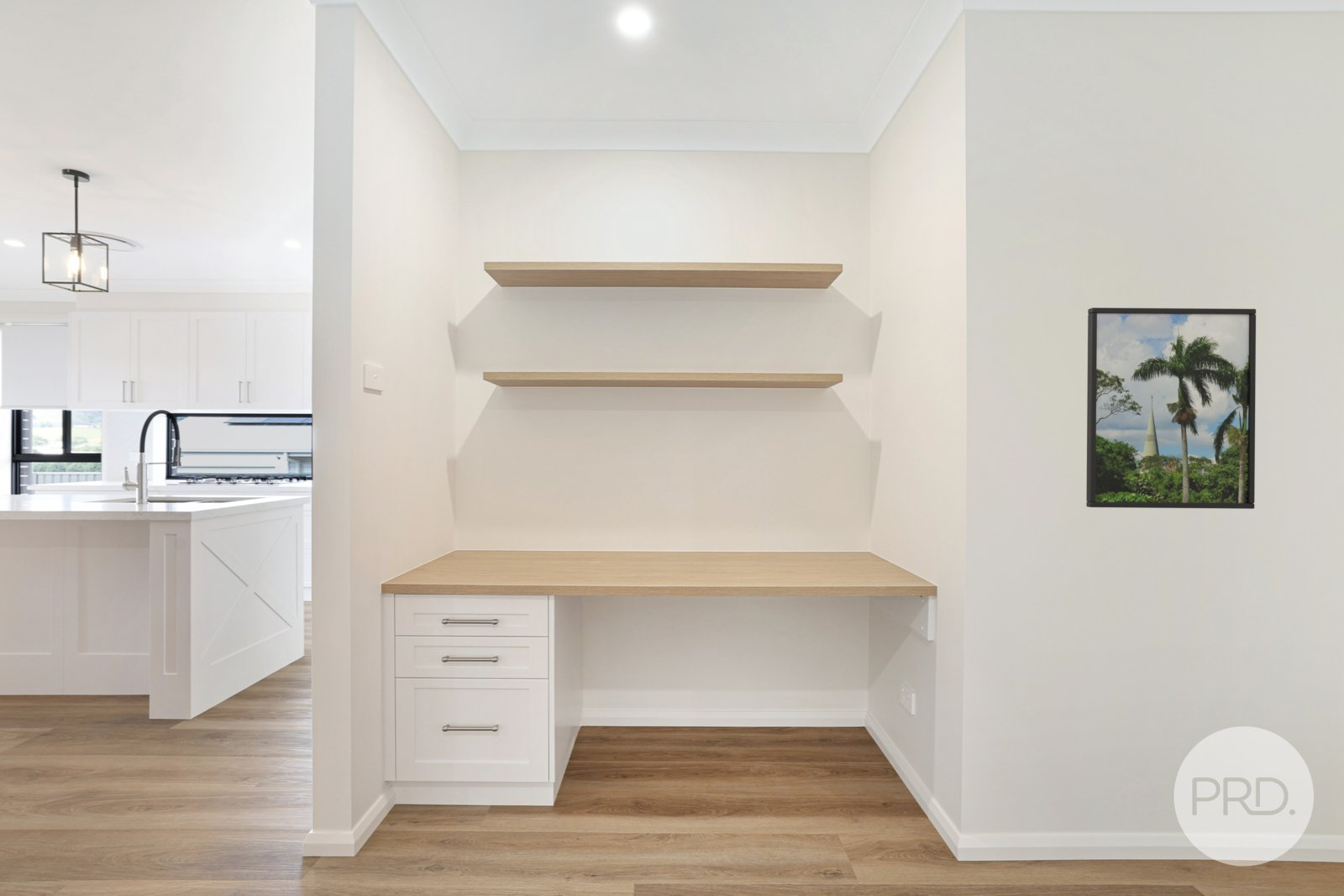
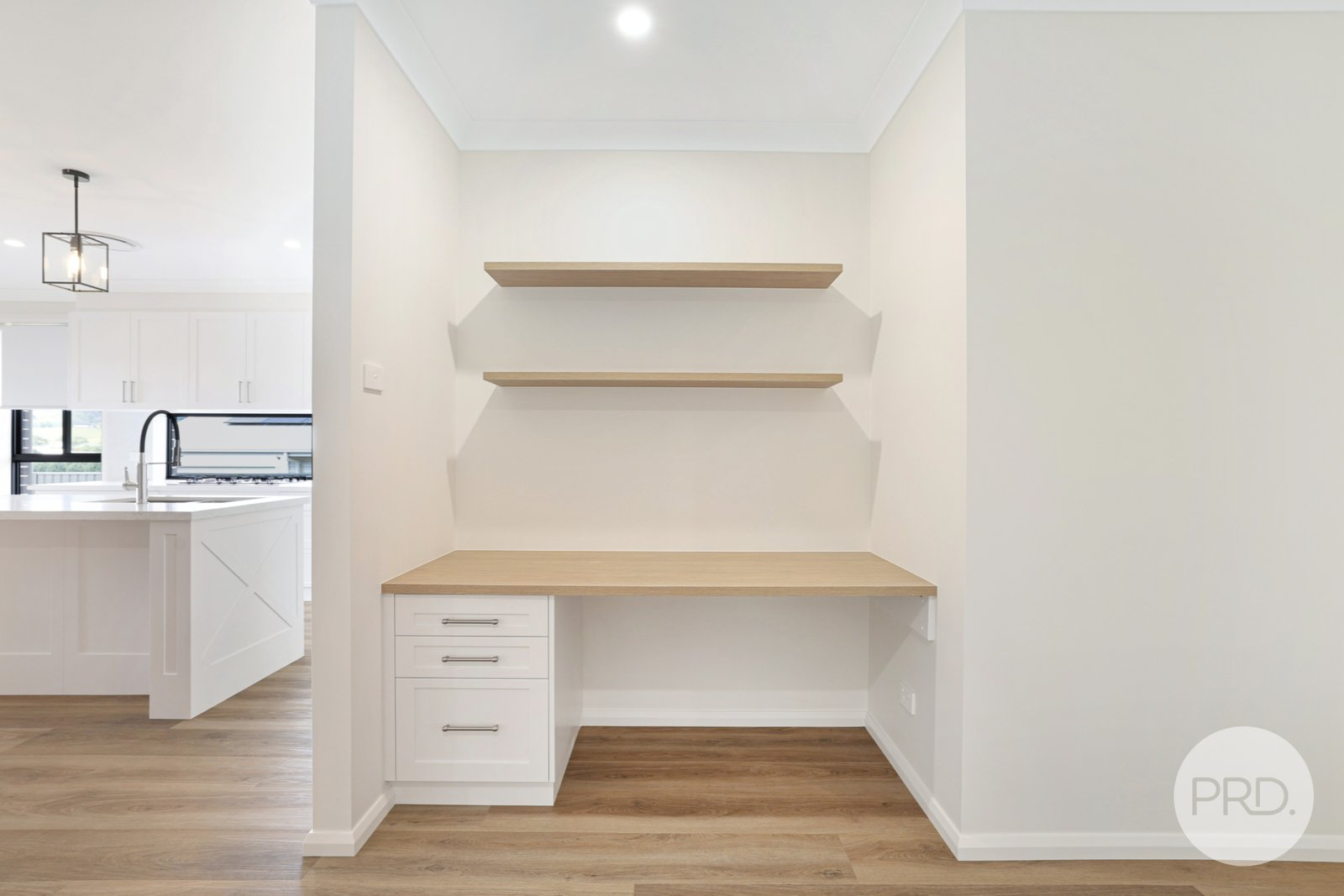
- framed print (1170, 408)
